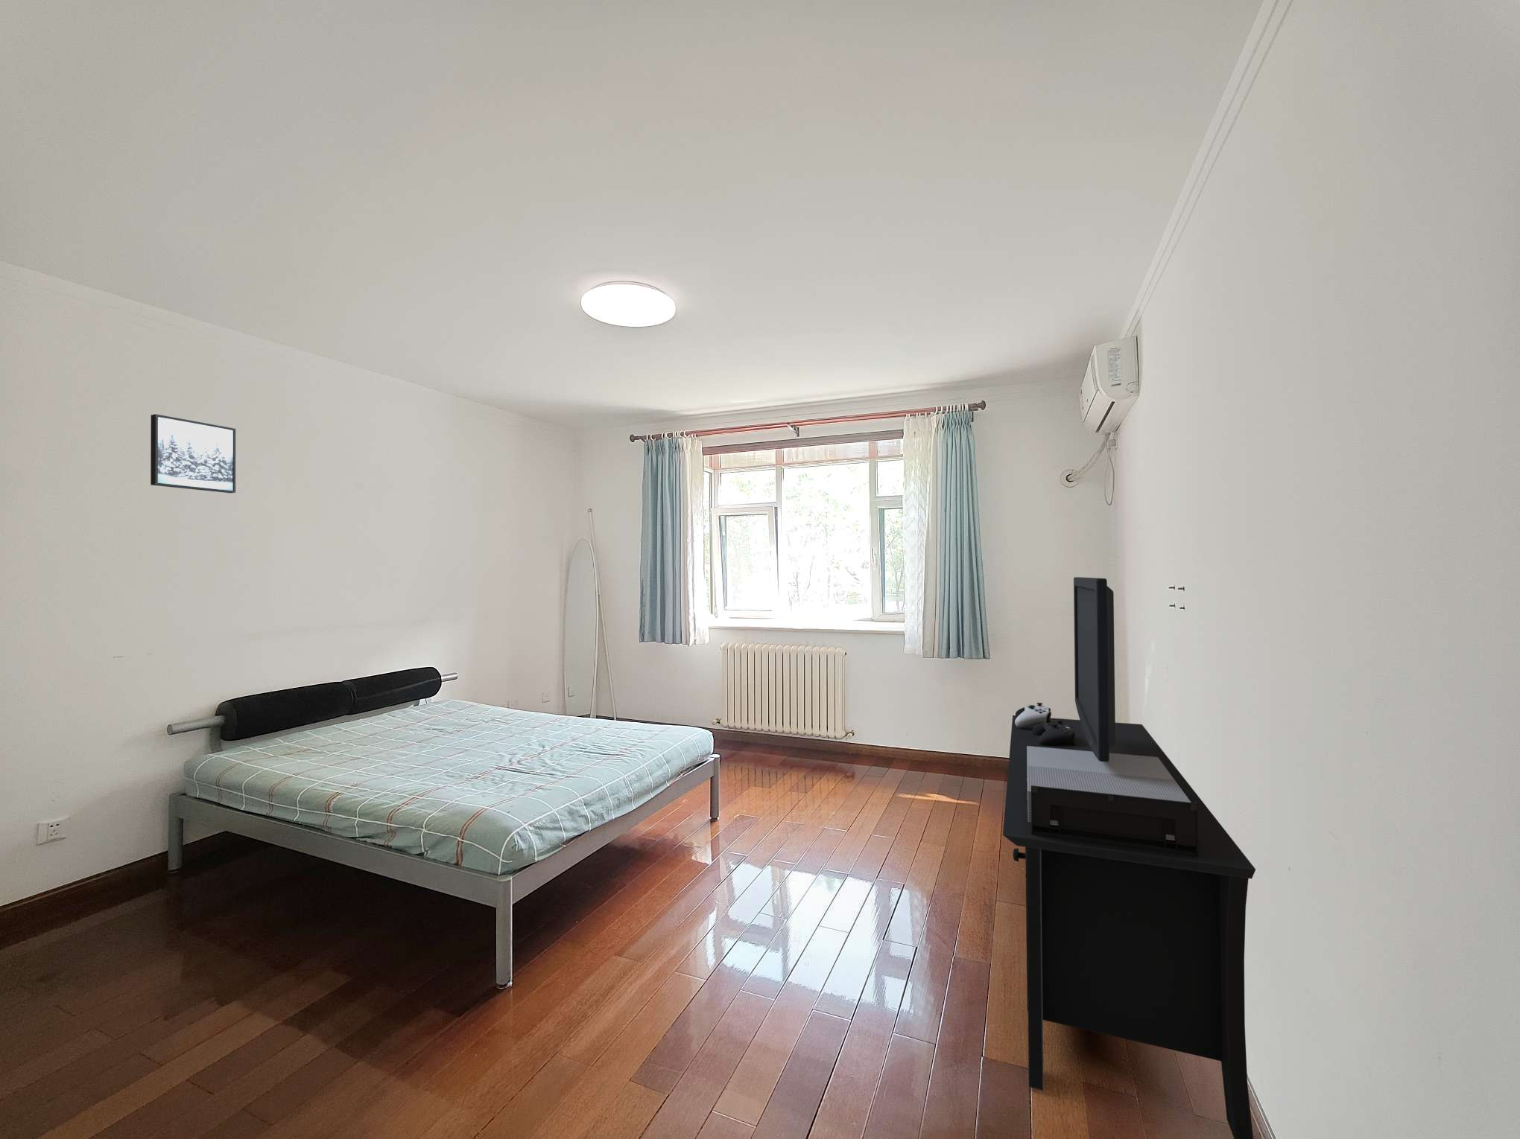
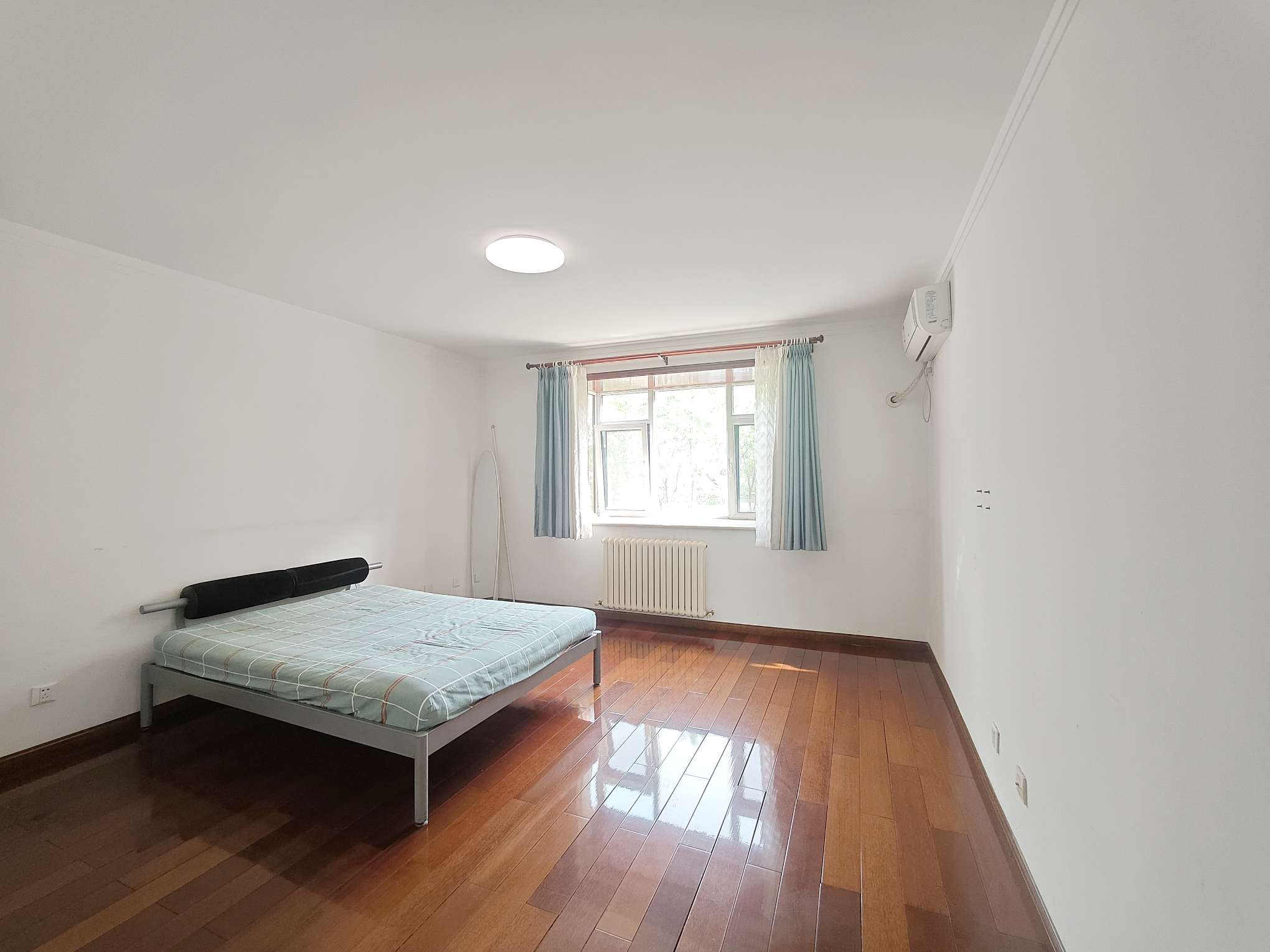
- media console (1090, 762)
- wall art (194, 455)
